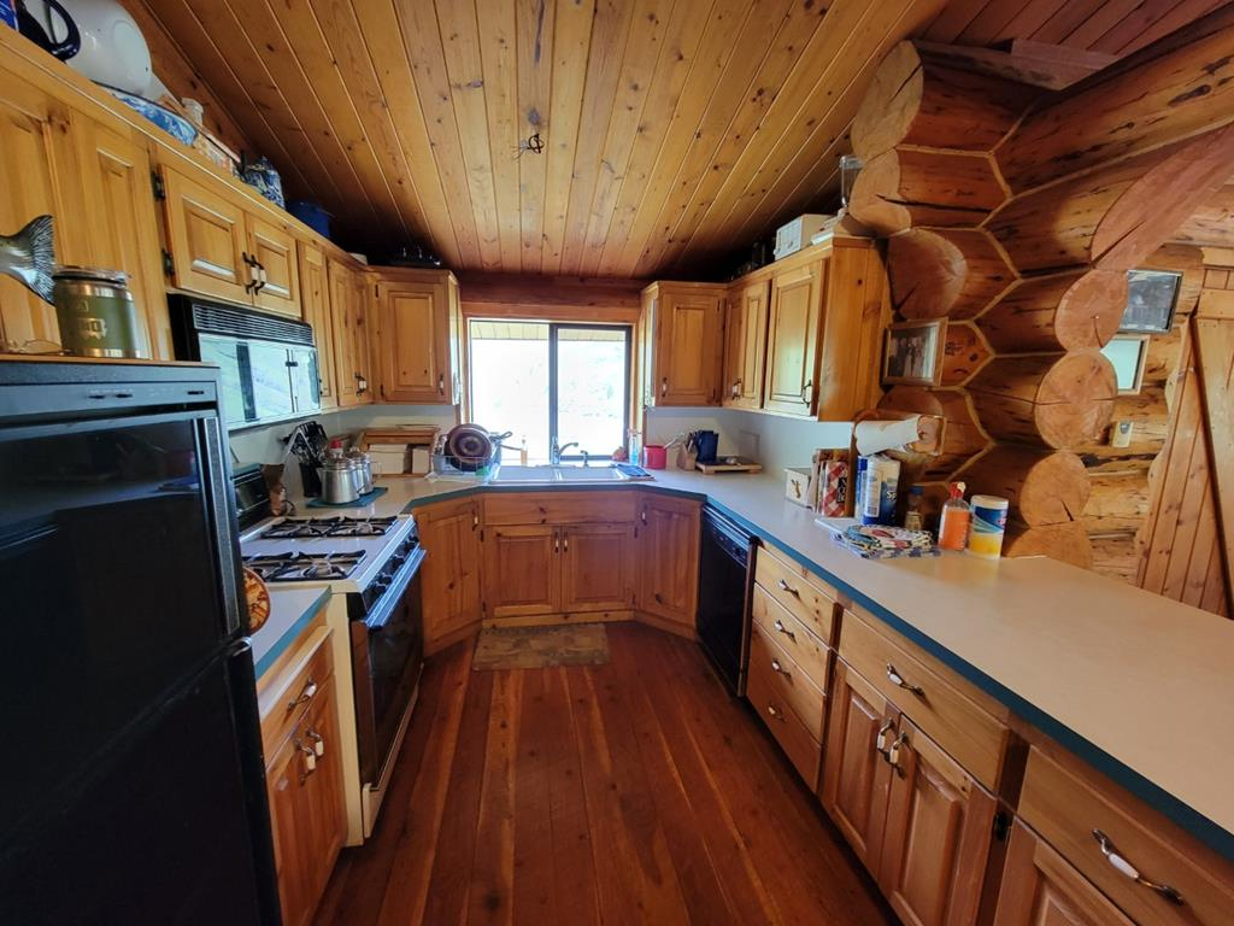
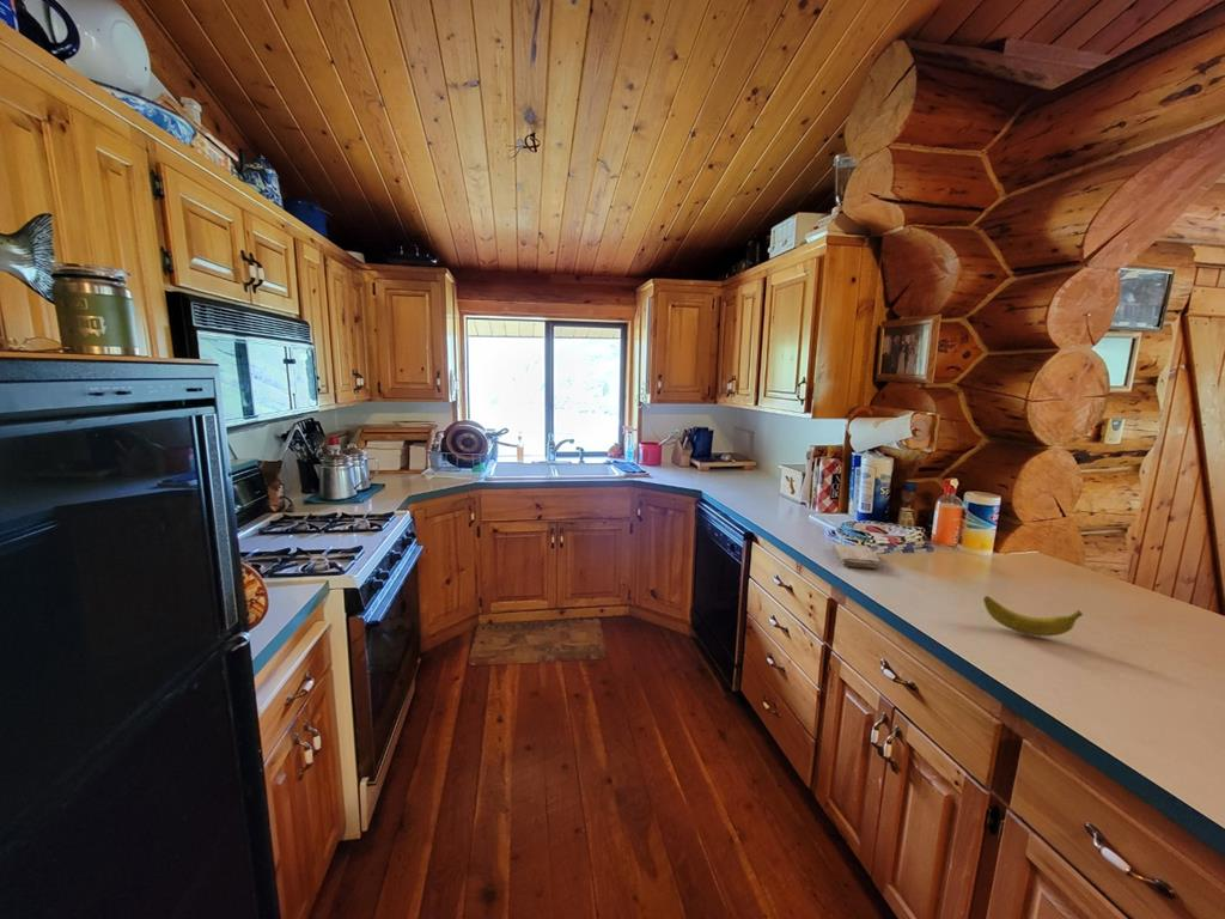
+ banana (1029, 617)
+ washcloth (854, 554)
